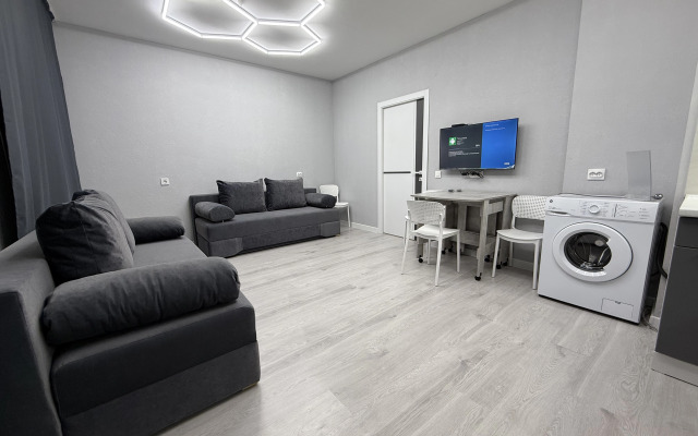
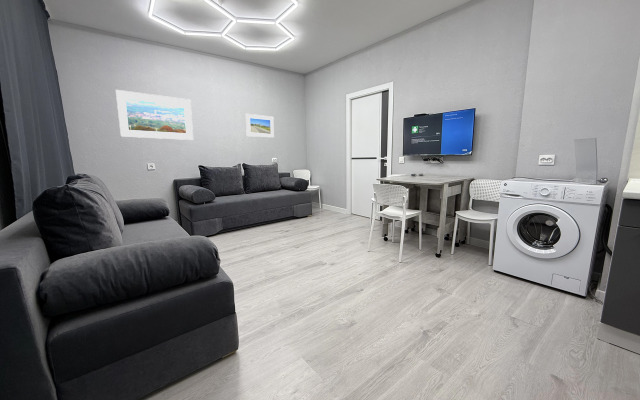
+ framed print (157, 117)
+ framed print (260, 126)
